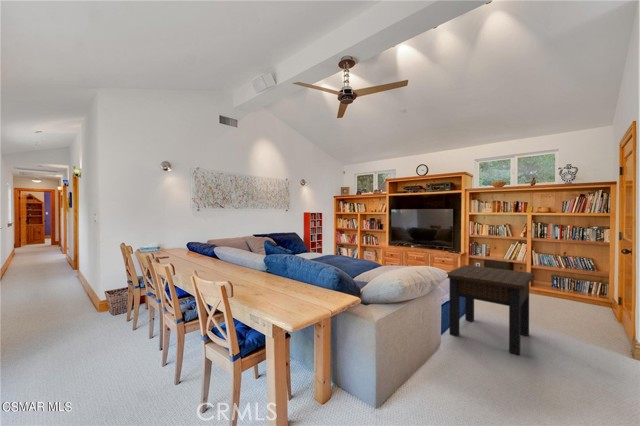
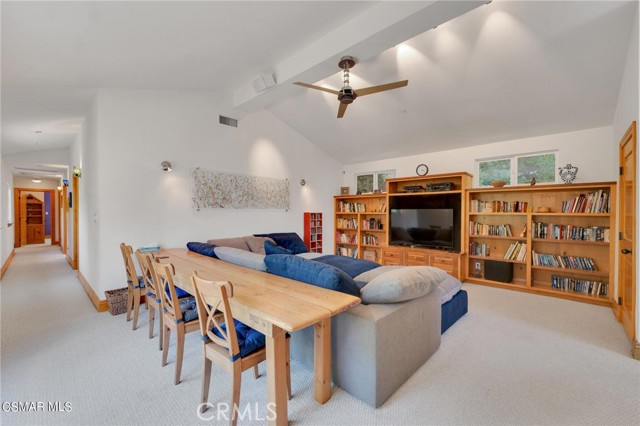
- side table (489, 301)
